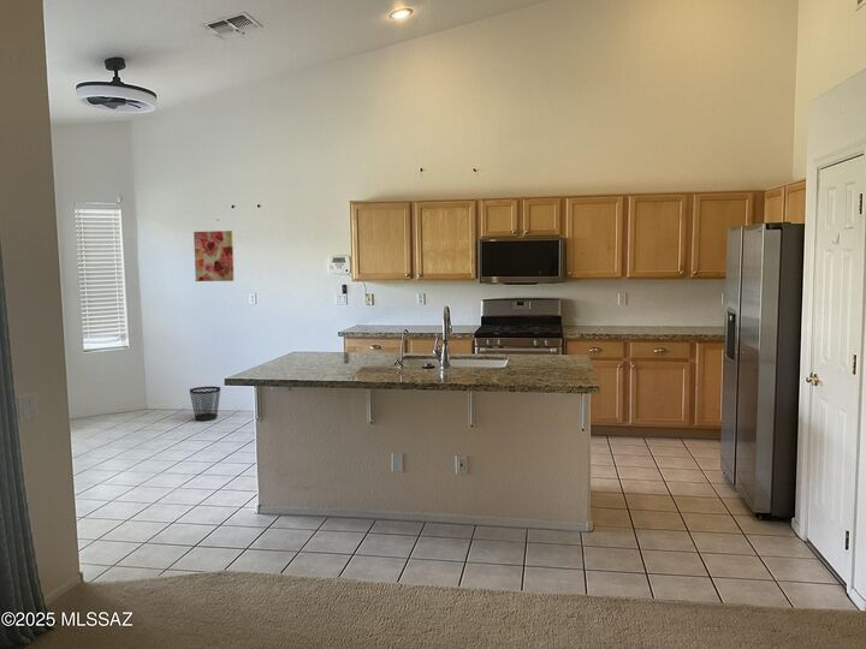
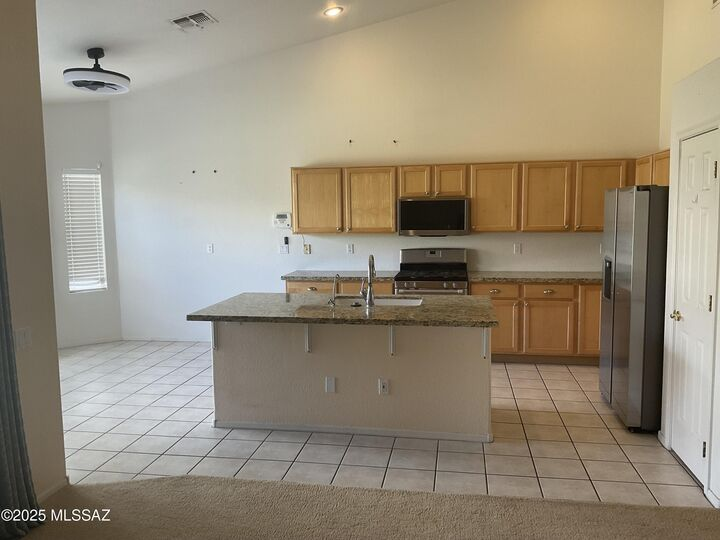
- wall art (213, 256)
- wastebasket (206, 403)
